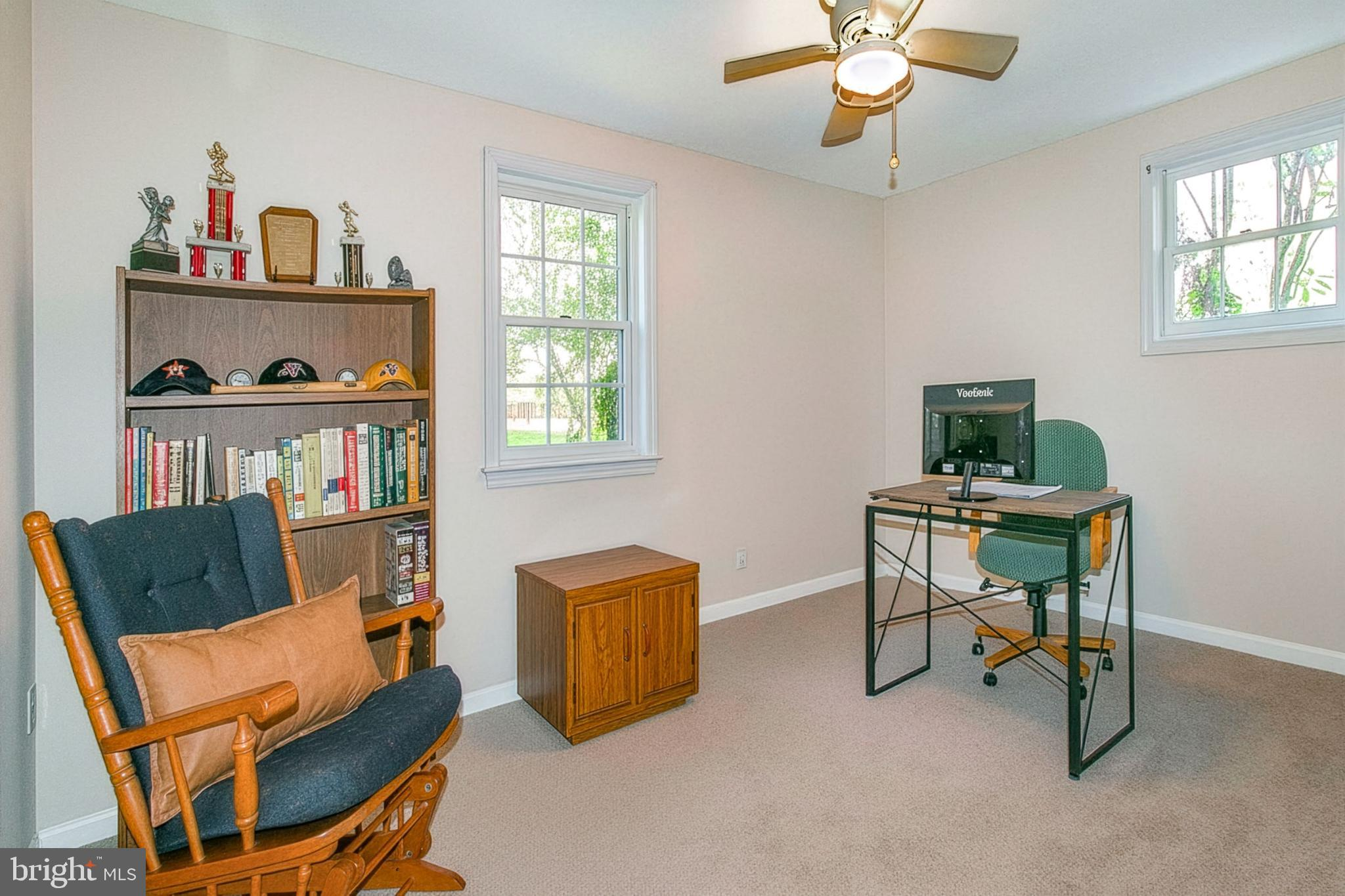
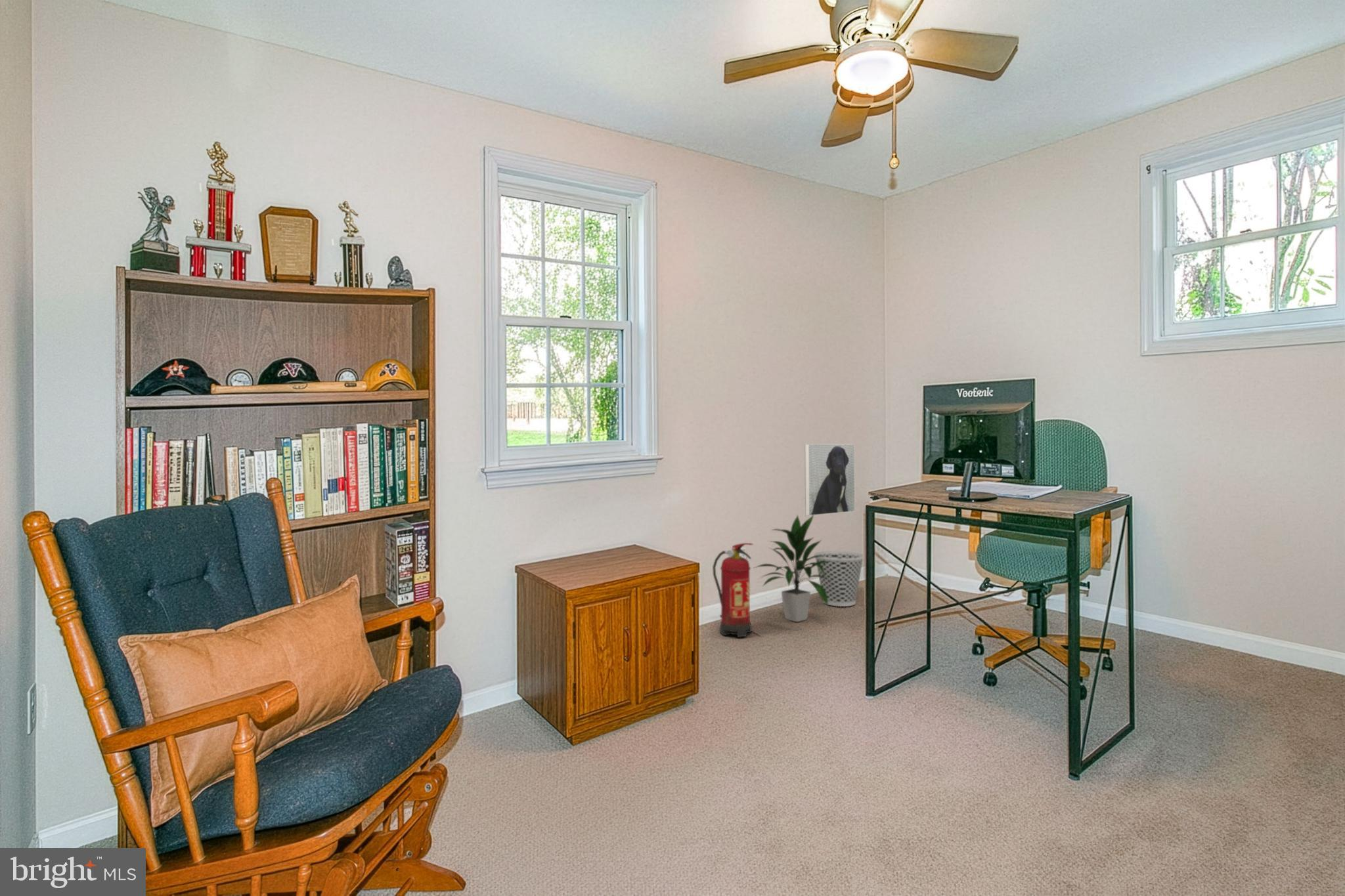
+ fire extinguisher (734, 586)
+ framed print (830, 479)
+ wastebasket (839, 578)
+ indoor plant (797, 568)
